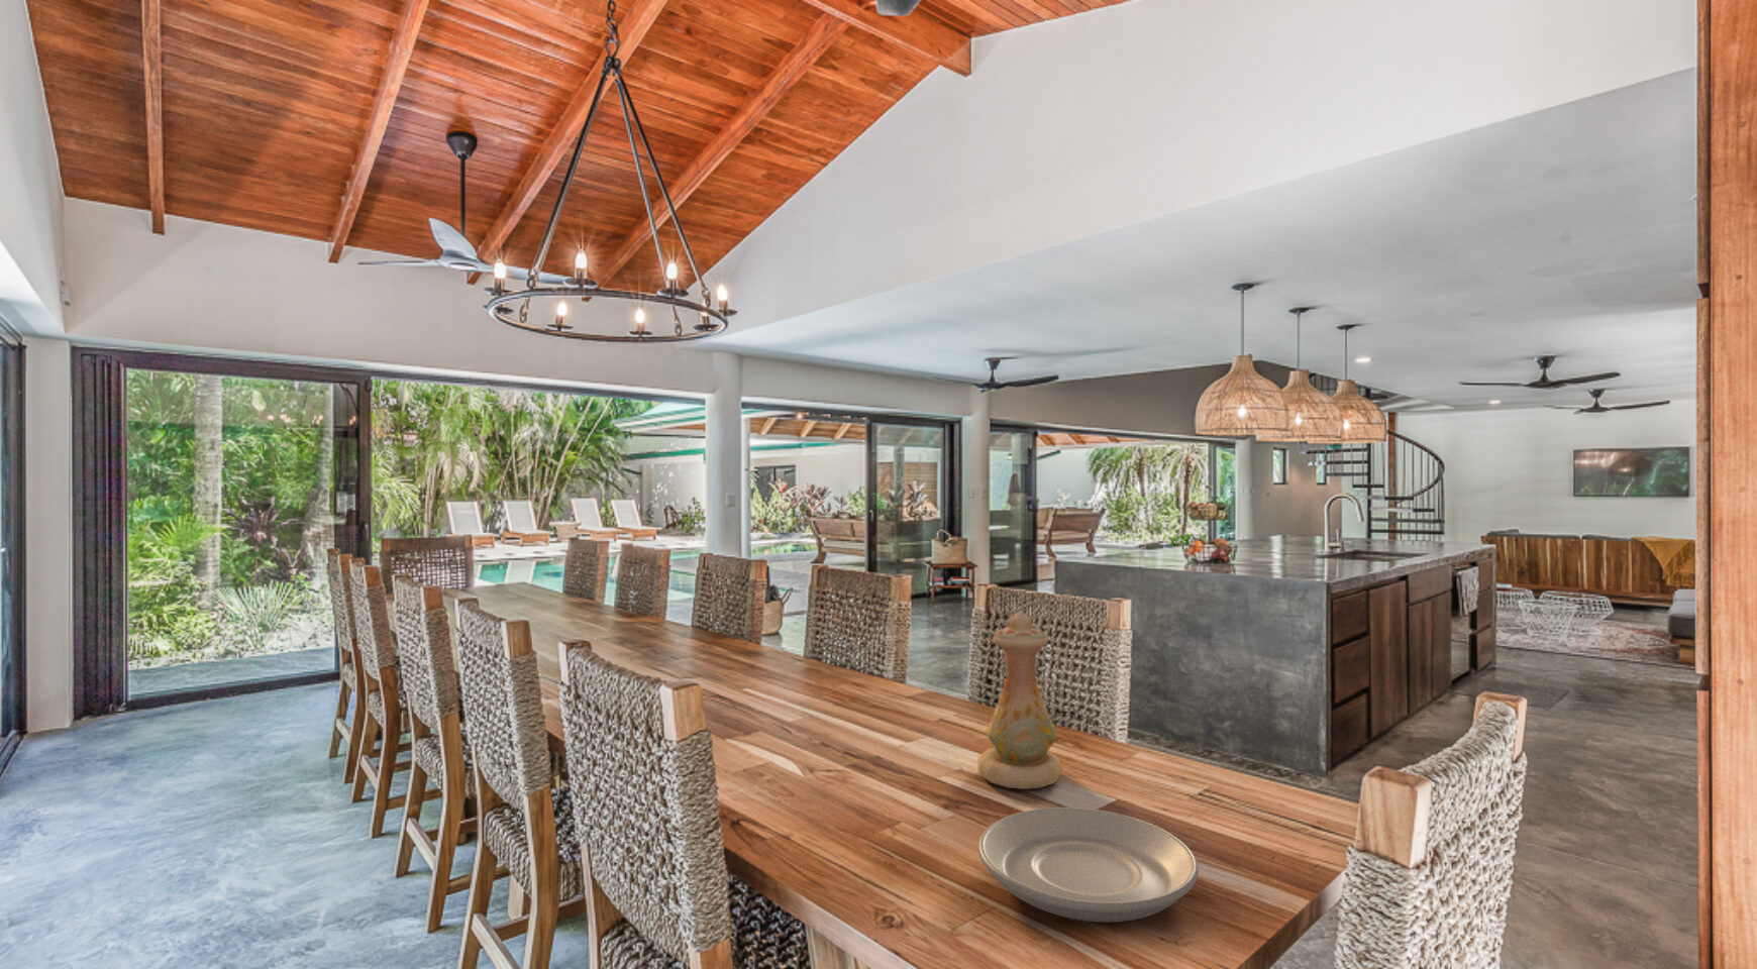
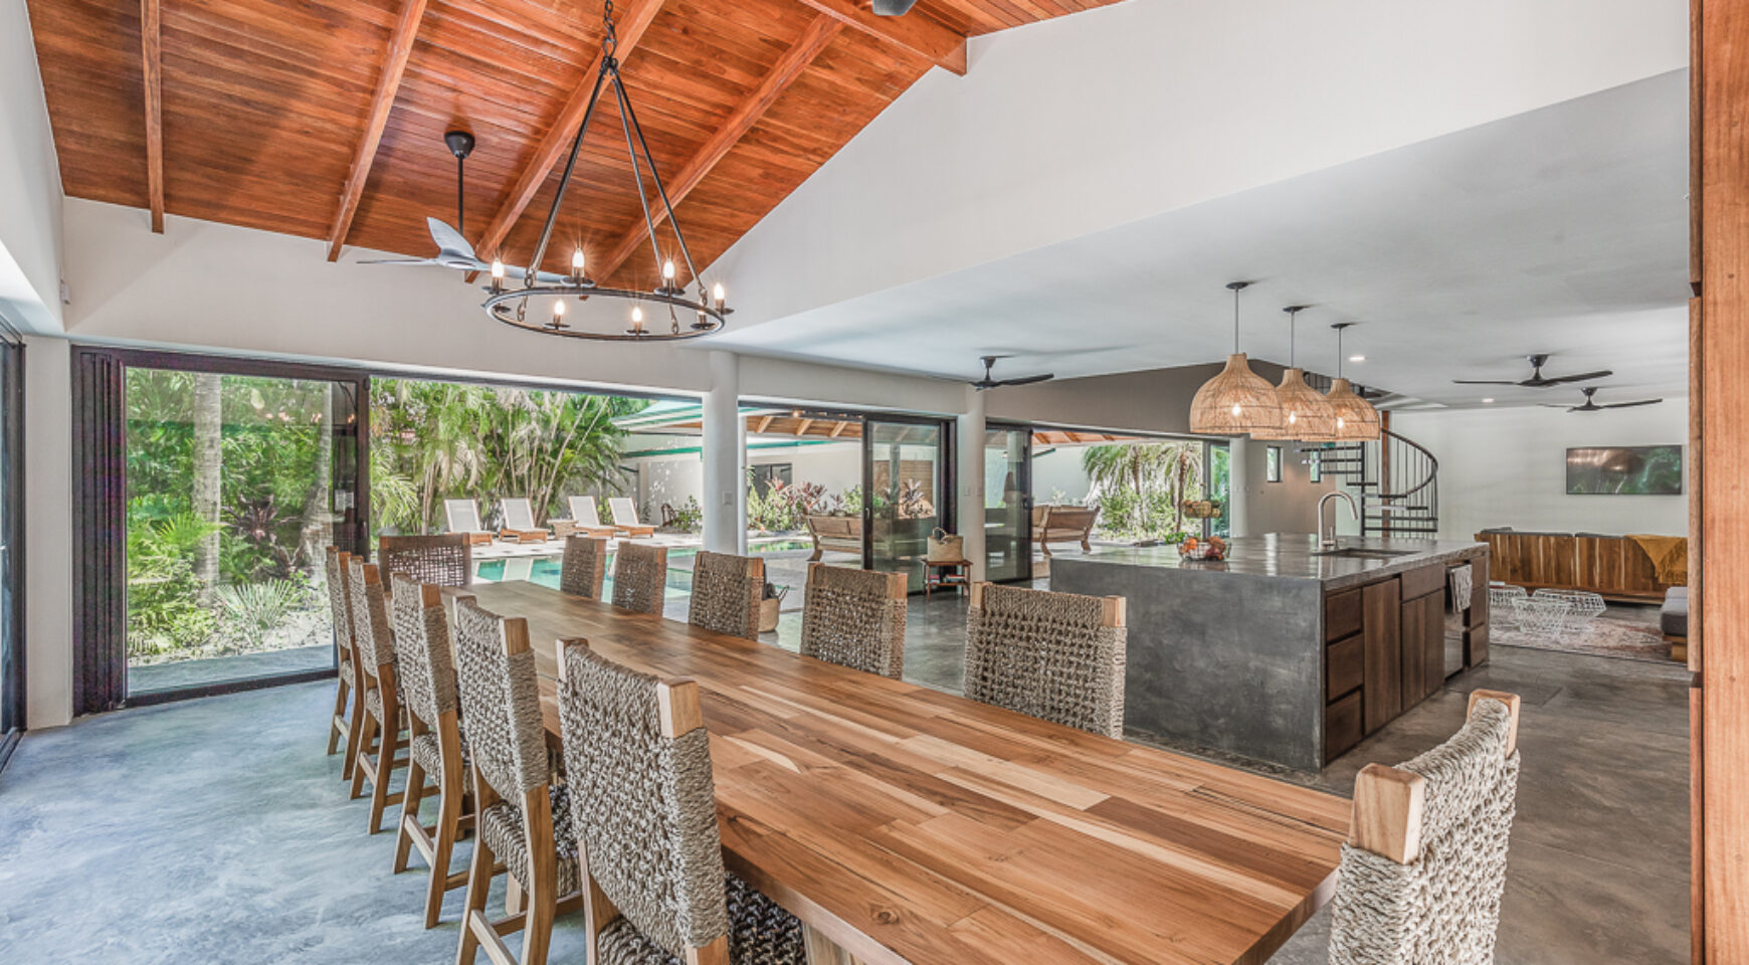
- vase (1018, 692)
- plate (1085, 866)
